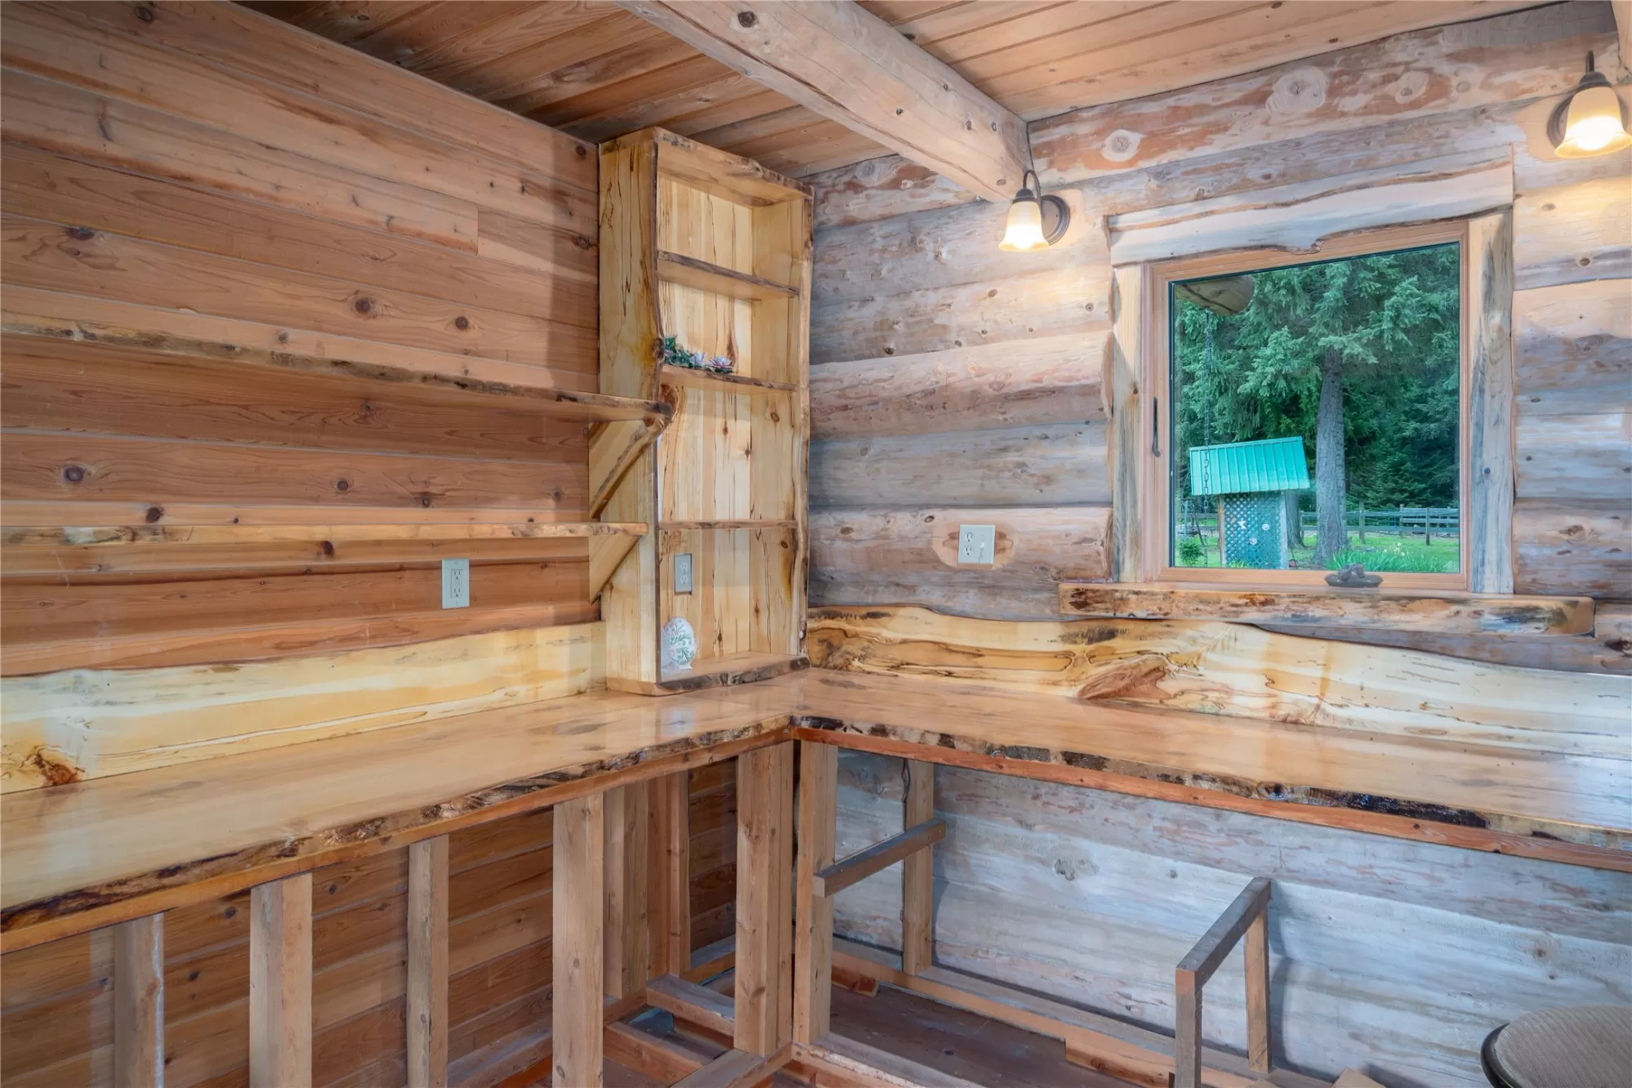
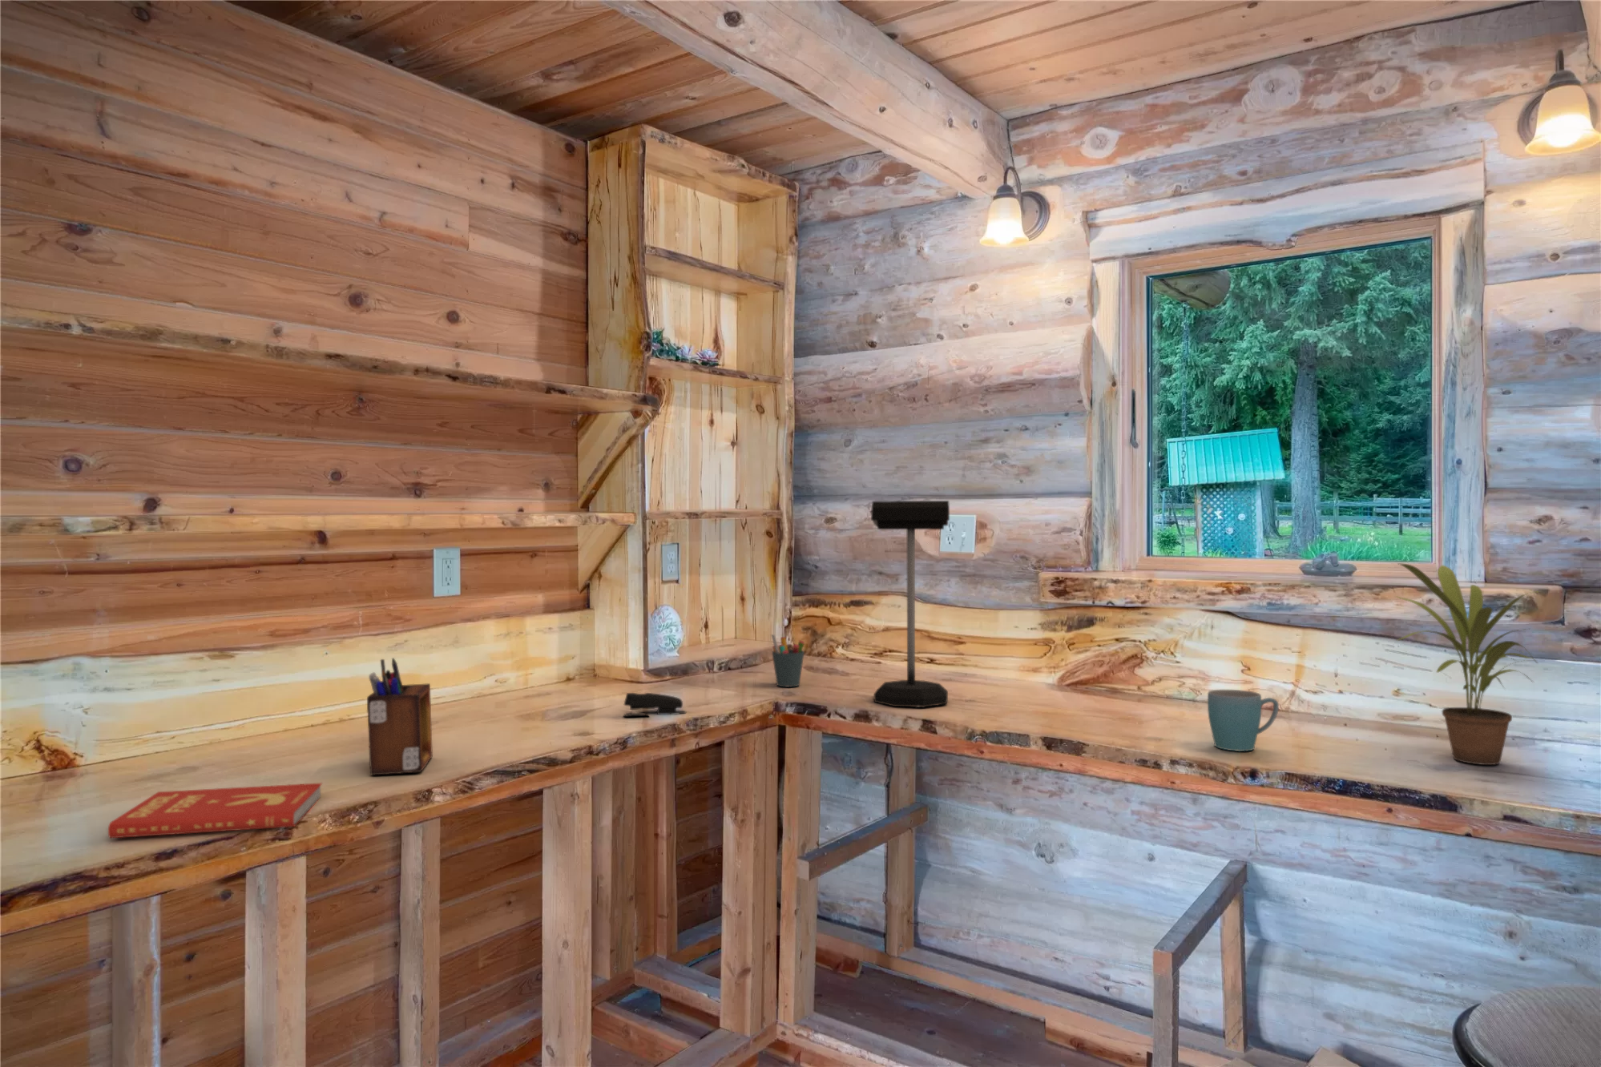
+ book (223, 809)
+ potted plant (1468, 660)
+ mug (1244, 719)
+ pen holder (787, 660)
+ mailbox (910, 600)
+ desk organizer (400, 713)
+ stapler (655, 704)
